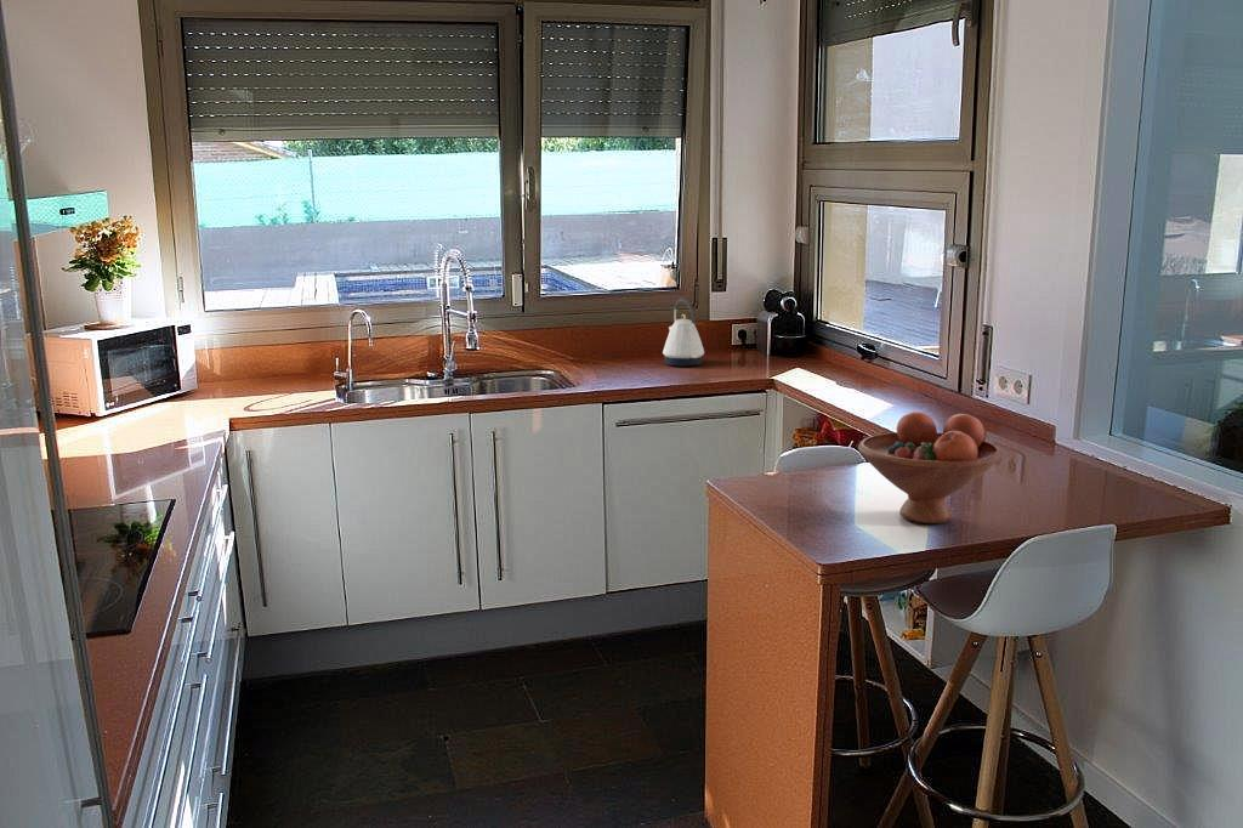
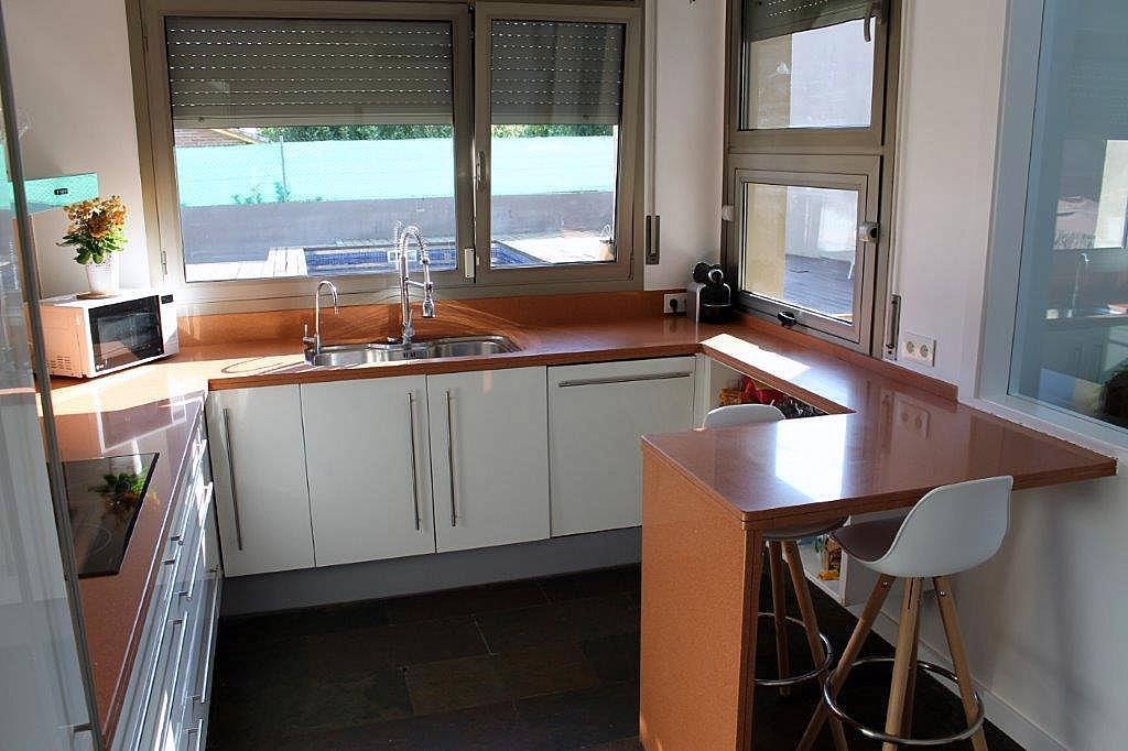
- kettle (682, 330)
- fruit bowl (927, 467)
